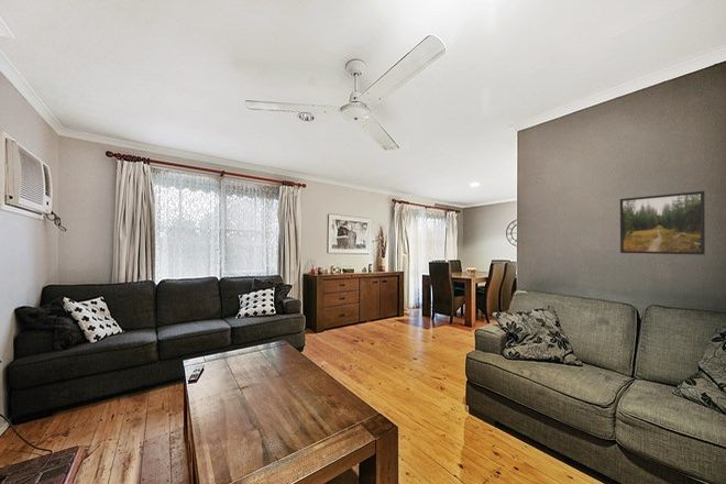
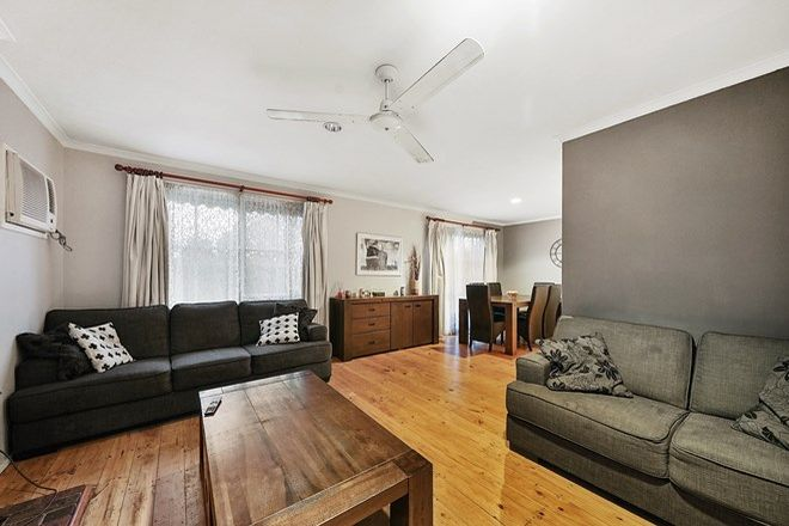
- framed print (659, 224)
